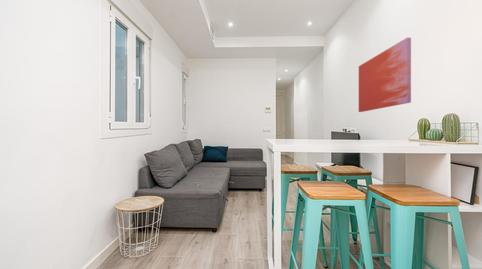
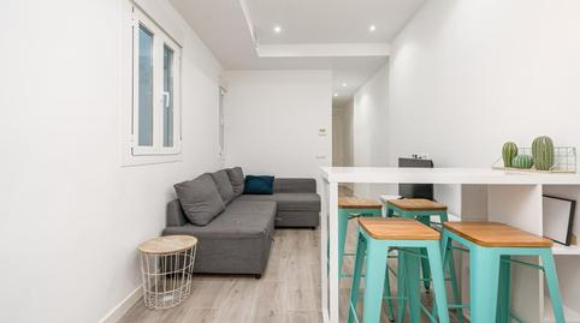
- wall art (380, 81)
